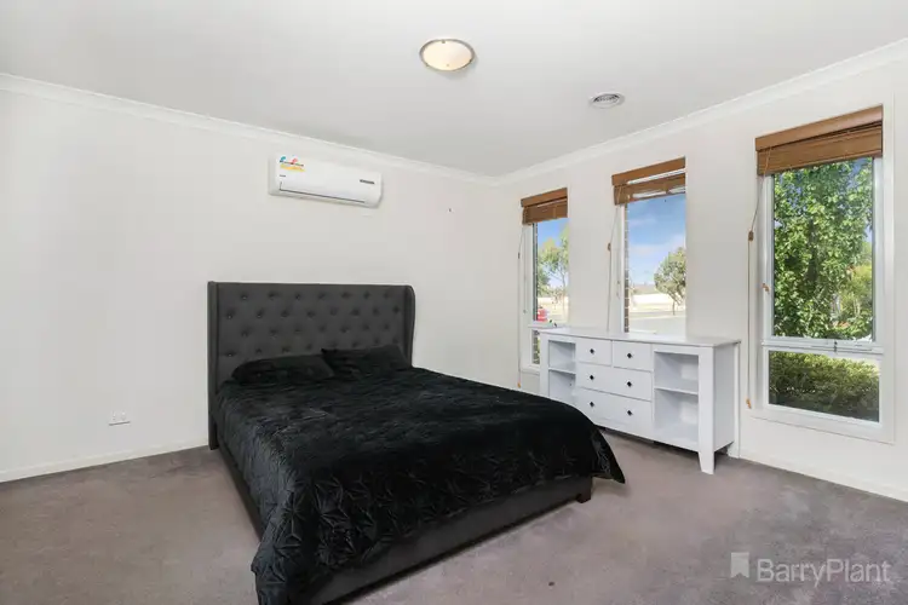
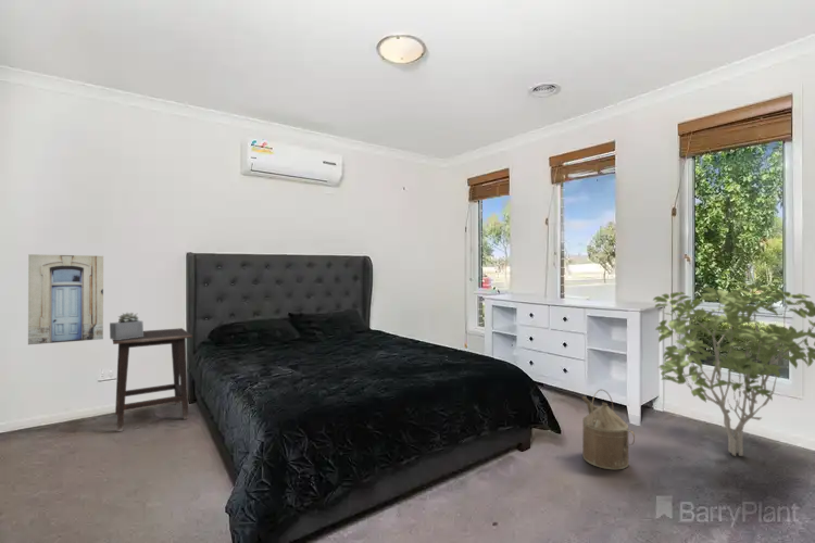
+ watering can (606, 427)
+ succulent plant (126, 325)
+ shrub (738, 368)
+ side table (151, 387)
+ wall art (67, 298)
